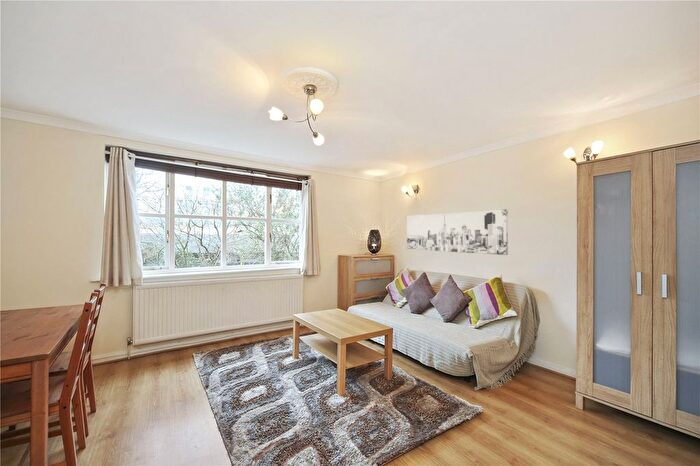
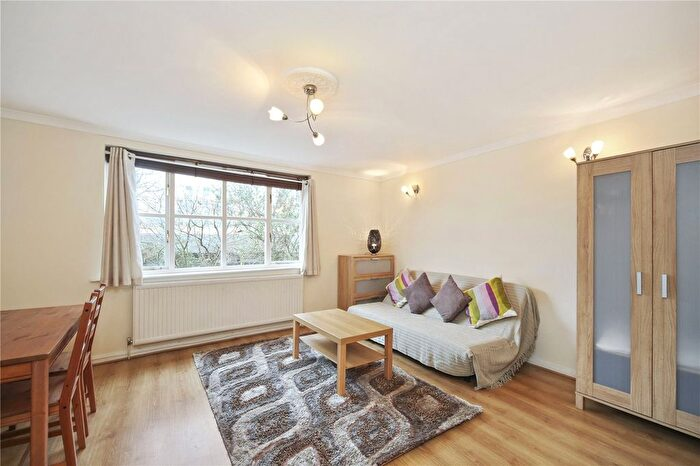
- wall art (449, 232)
